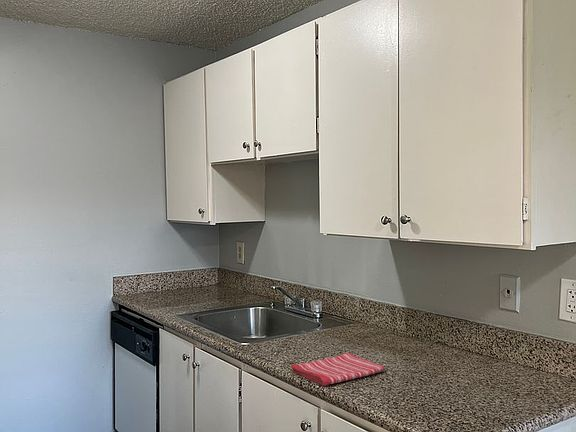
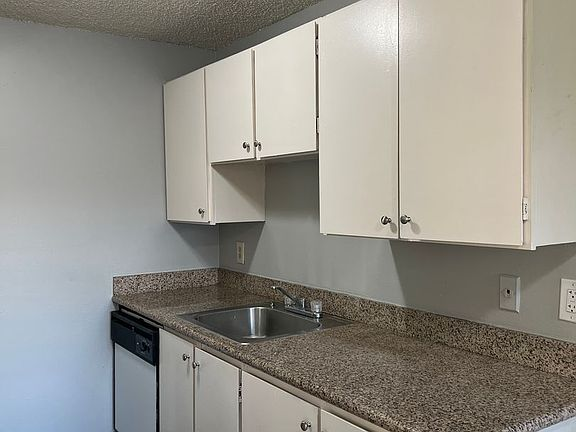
- dish towel (337, 367)
